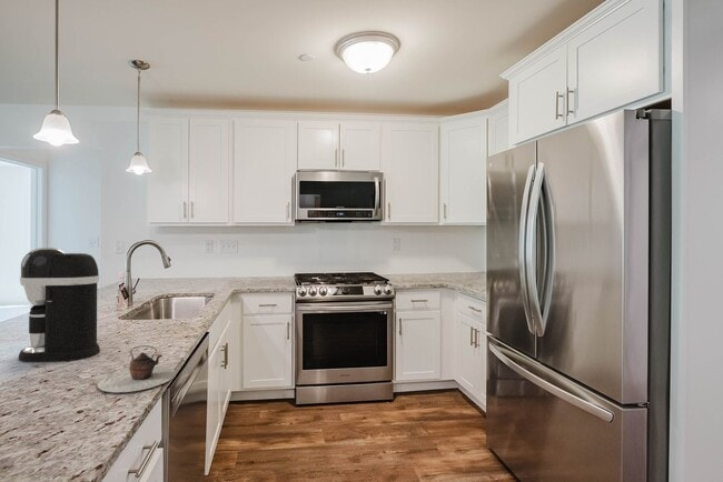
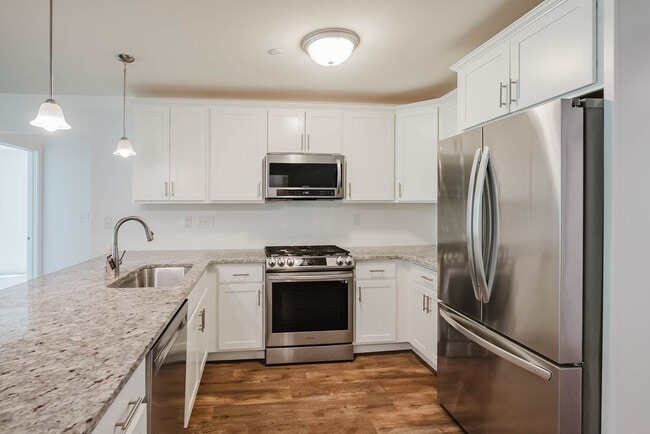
- teapot (138, 362)
- coffee maker (60, 301)
